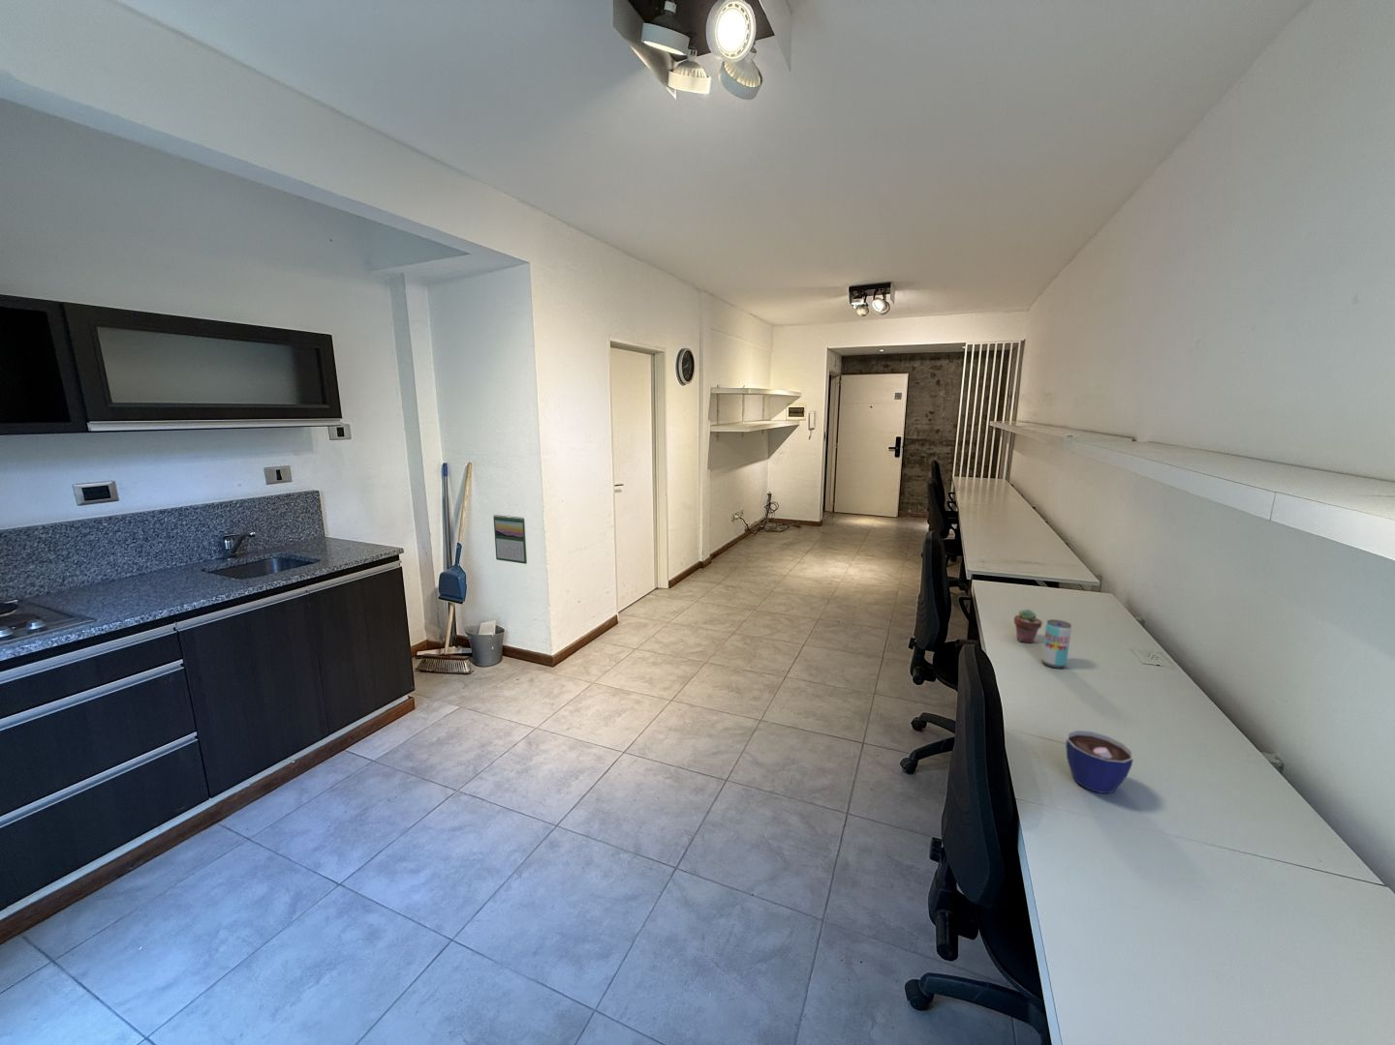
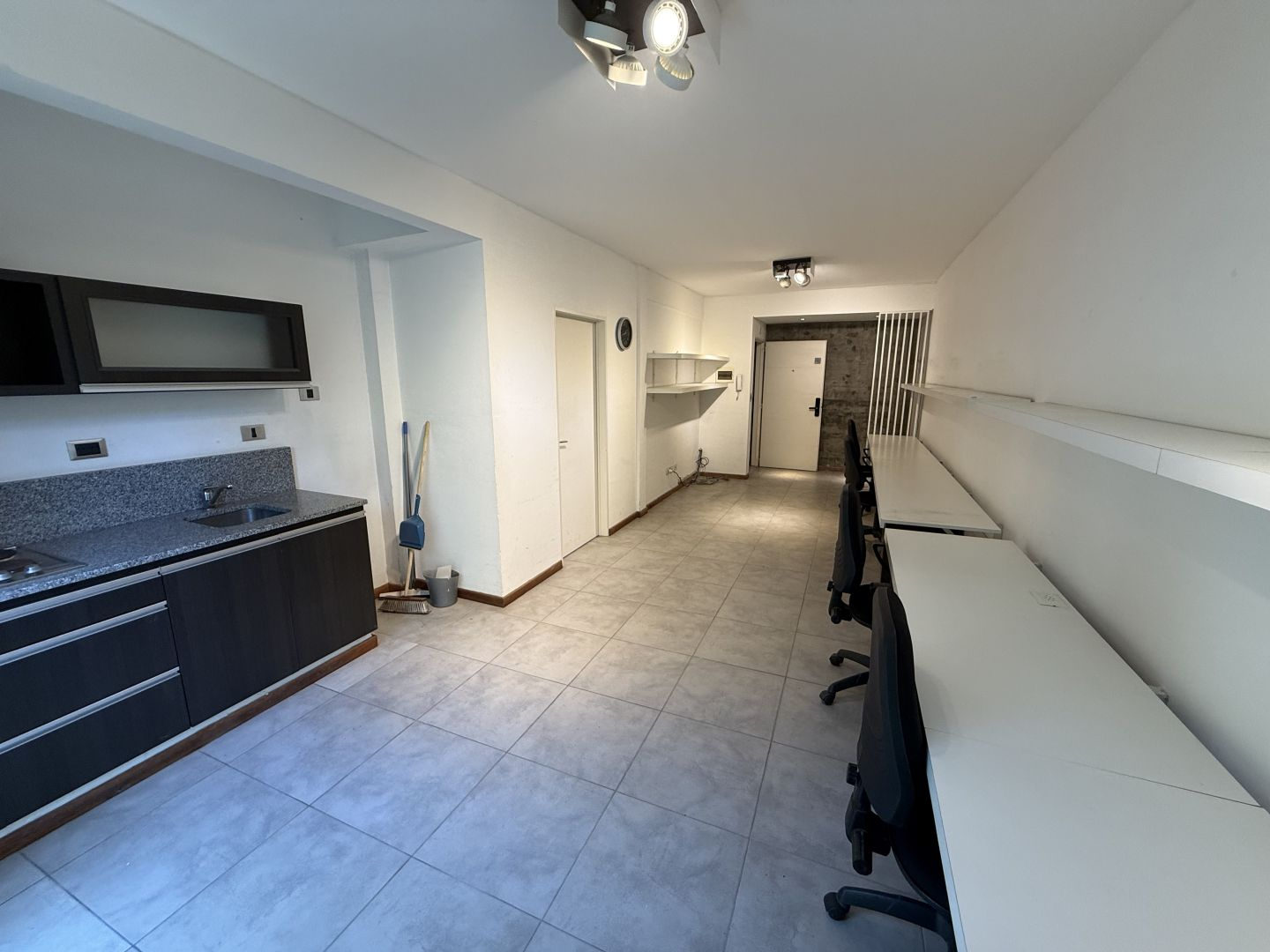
- beverage can (1056, 643)
- potted succulent (1027, 625)
- cup (1095, 759)
- calendar (510, 538)
